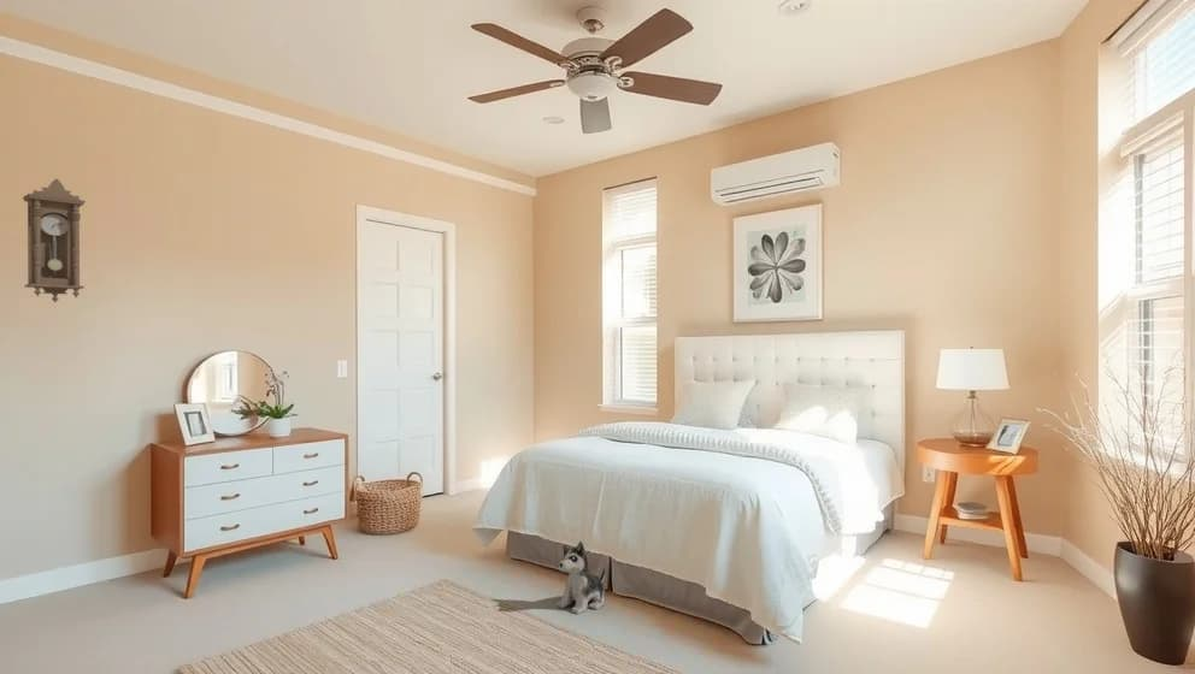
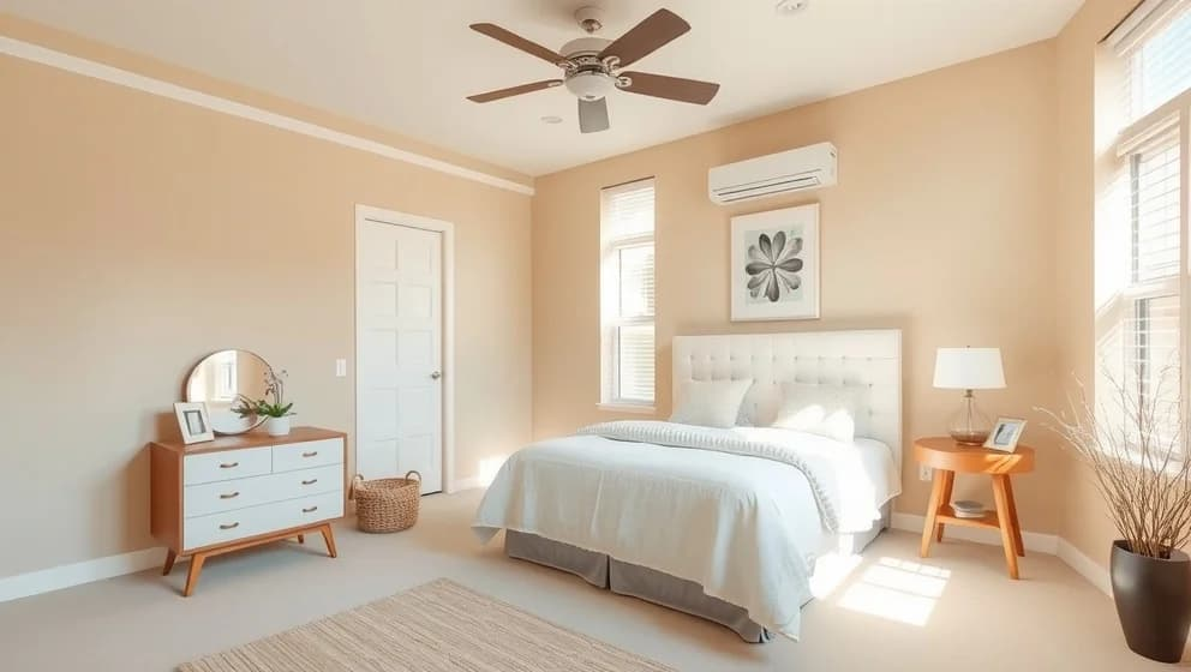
- plush toy (584, 569)
- pendulum clock (54, 241)
